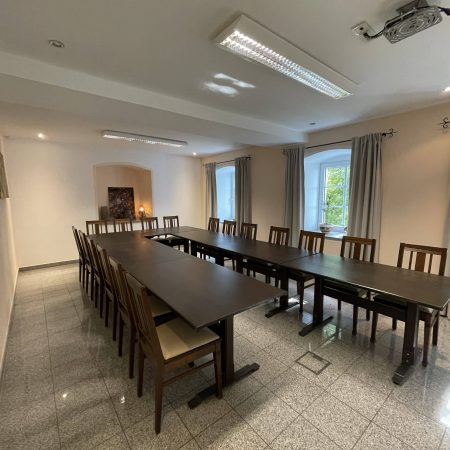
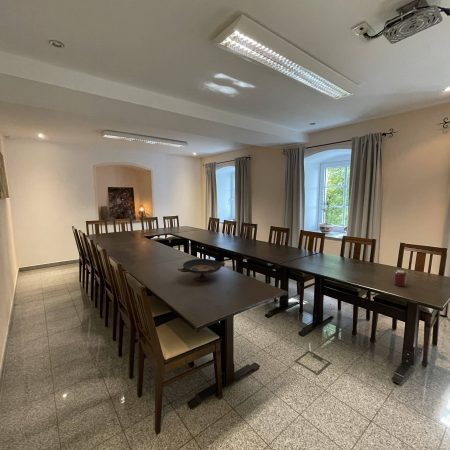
+ jar (401, 277)
+ decorative bowl (202, 271)
